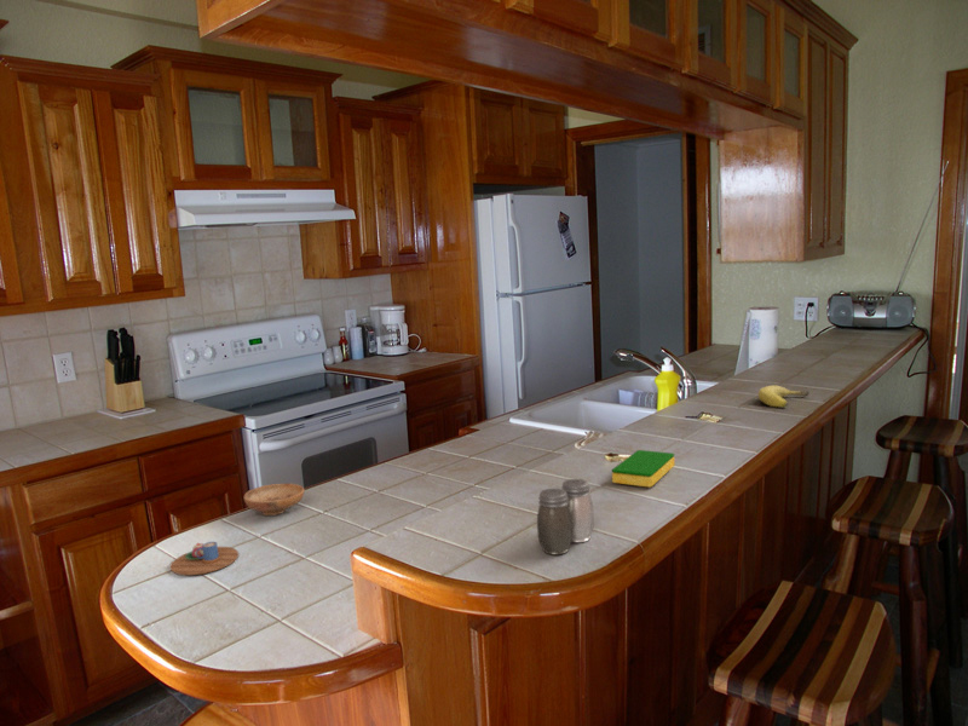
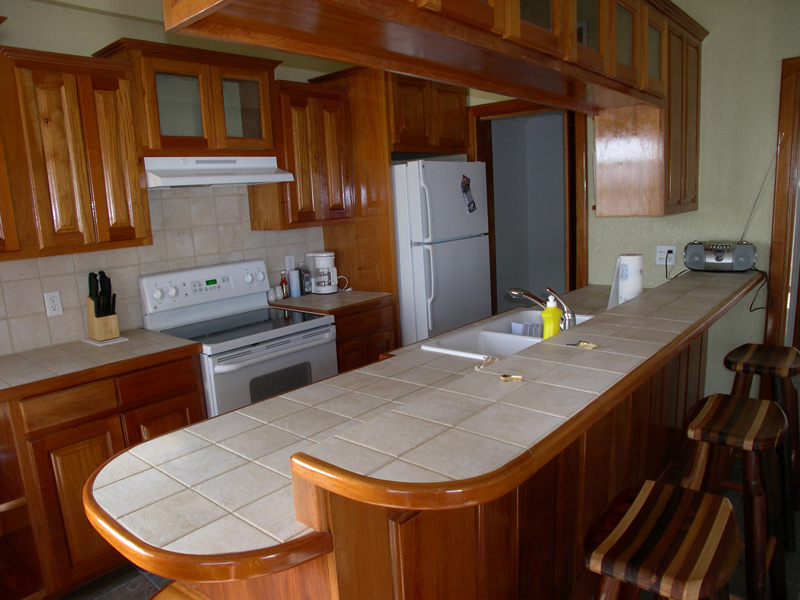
- fruit (779, 393)
- salt and pepper shaker (565, 514)
- bowl (275, 501)
- dish sponge (644, 467)
- mug (202, 543)
